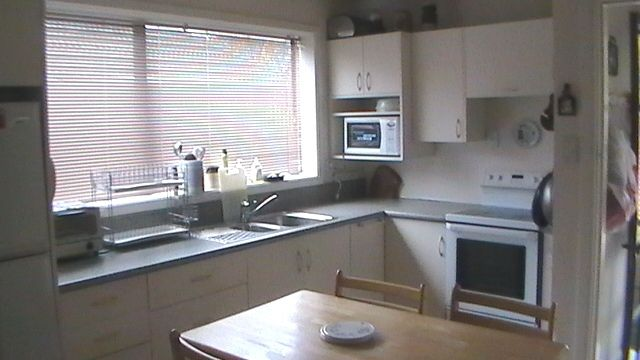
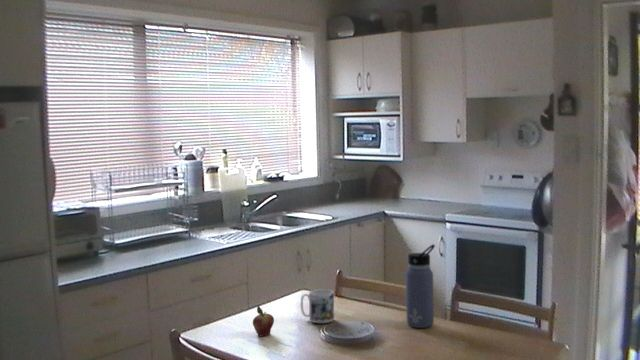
+ mug (317, 306)
+ fruit (262, 320)
+ water bottle (420, 284)
